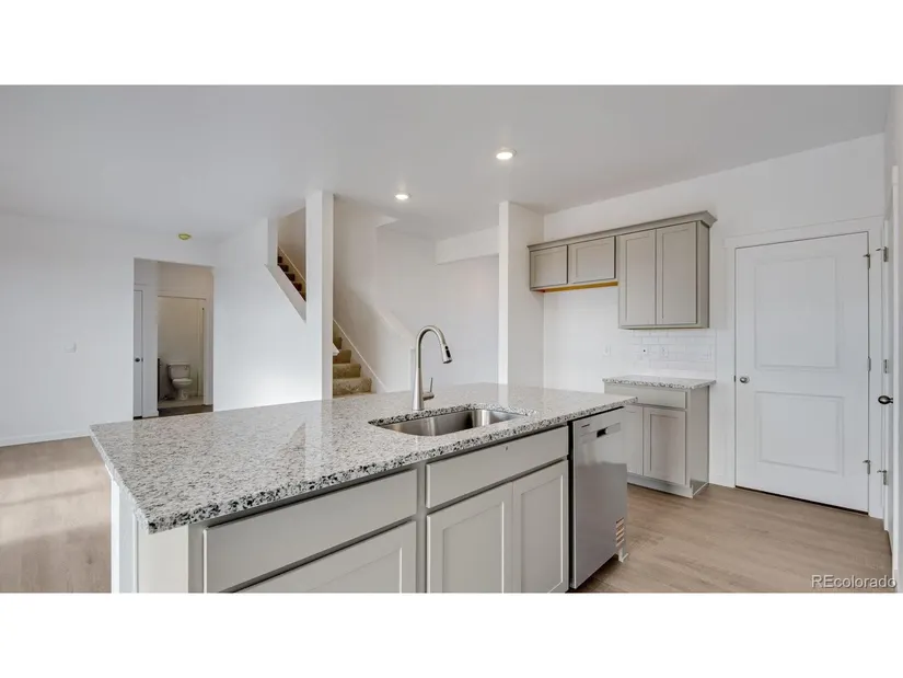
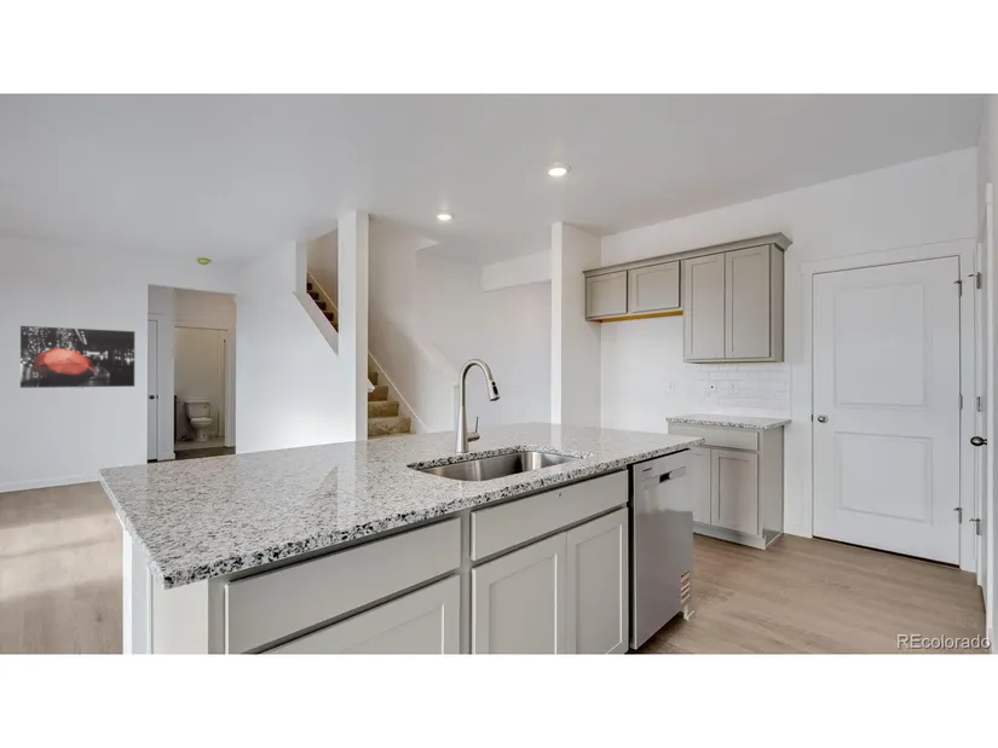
+ wall art (80, 358)
